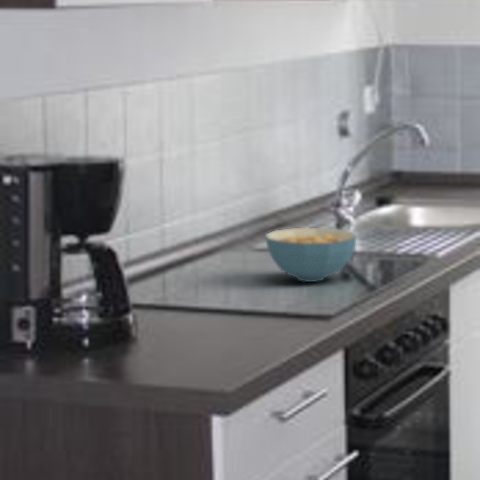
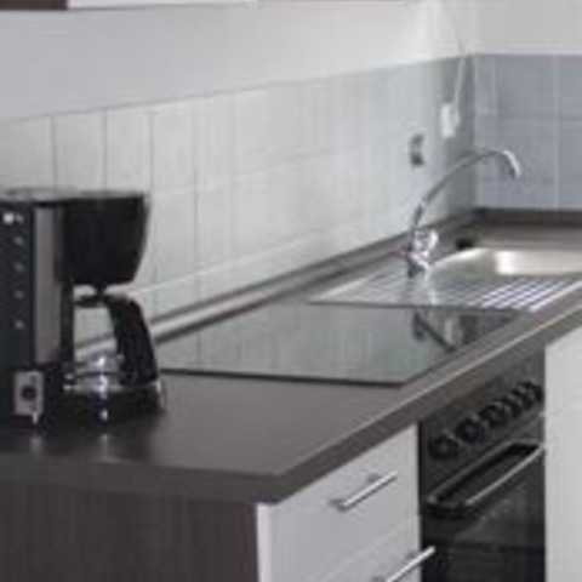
- cereal bowl (310, 257)
